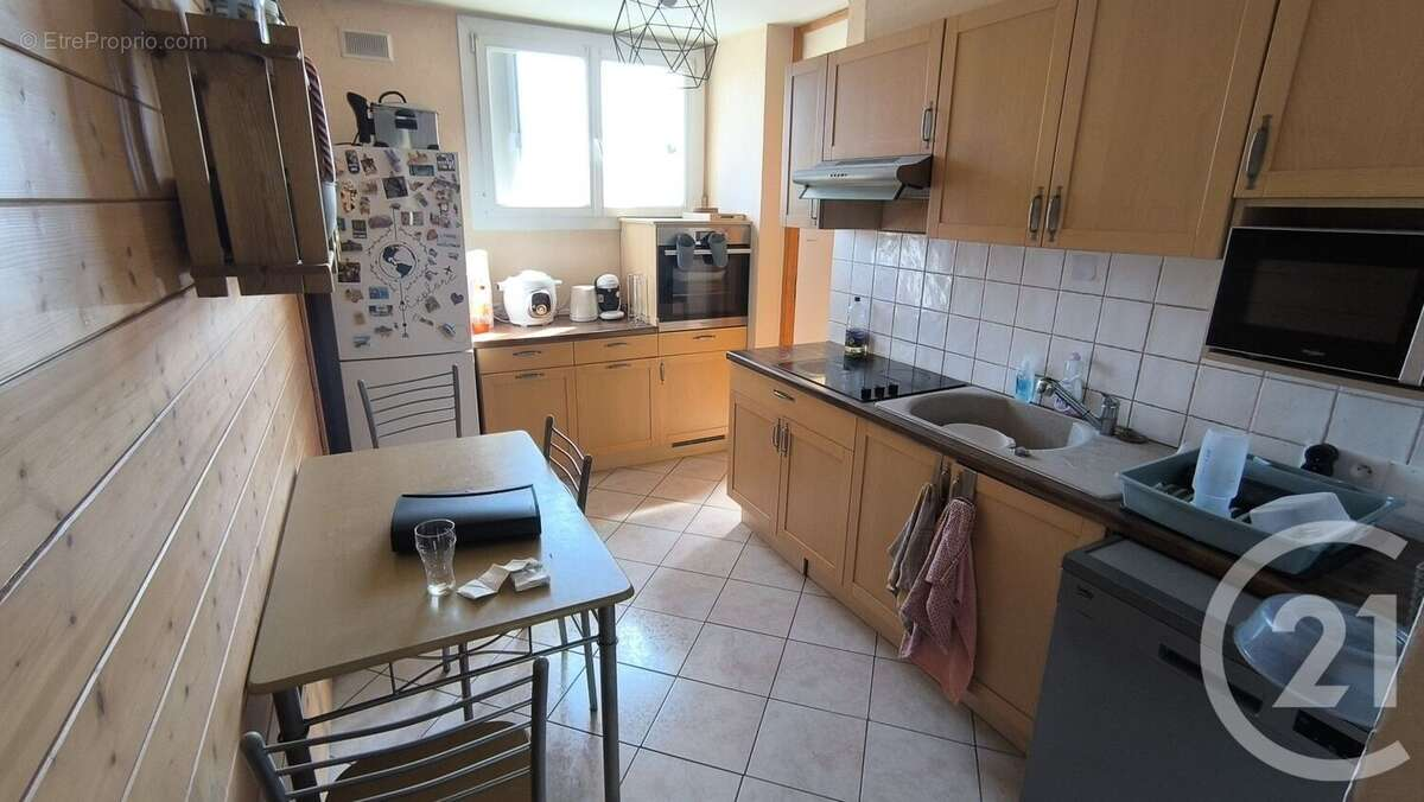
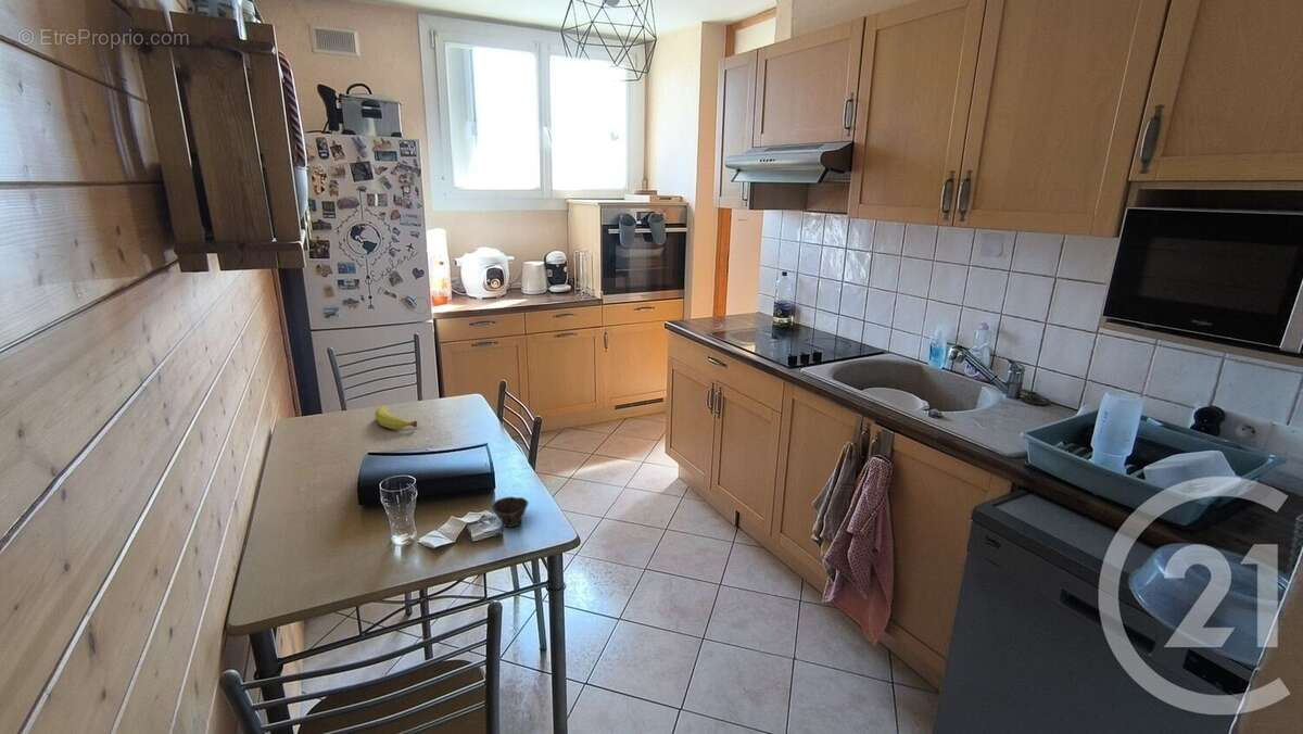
+ cup (510, 515)
+ fruit (393, 416)
